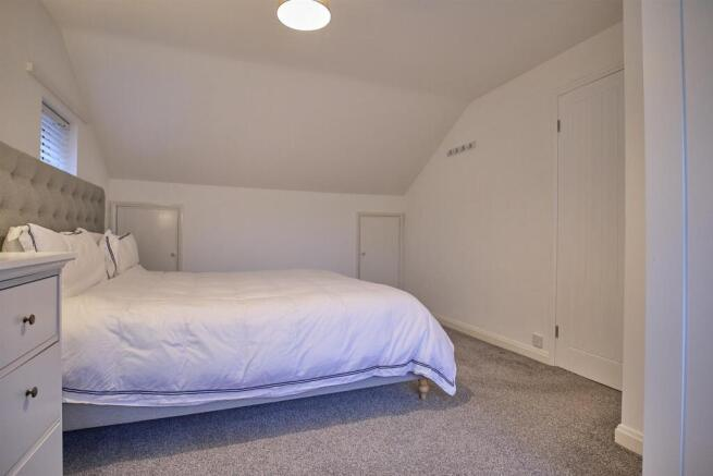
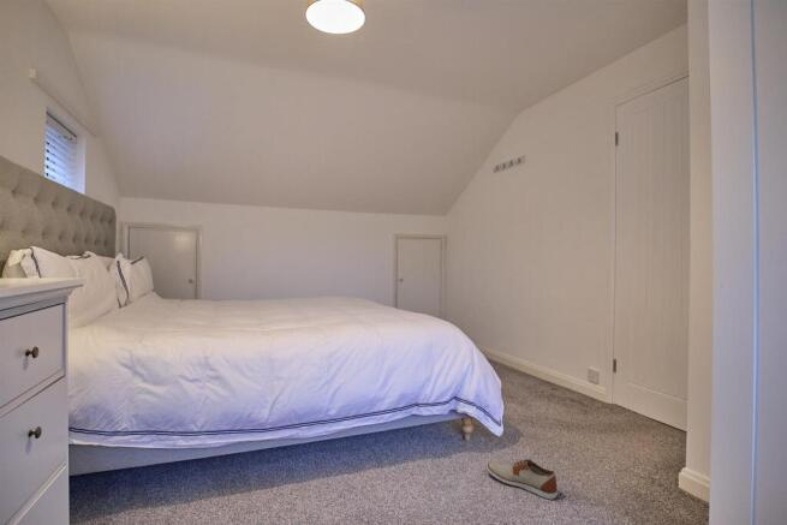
+ shoe (520, 469)
